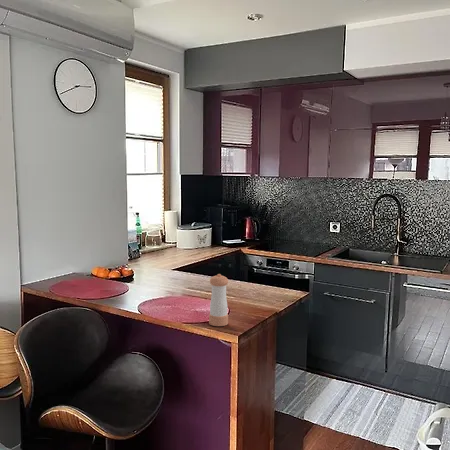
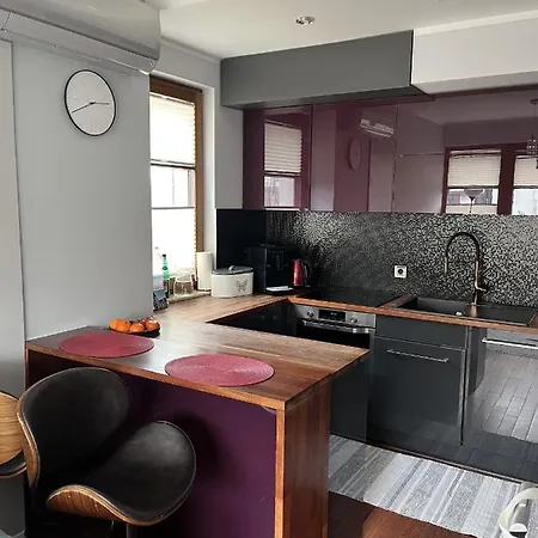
- pepper shaker (218, 298)
